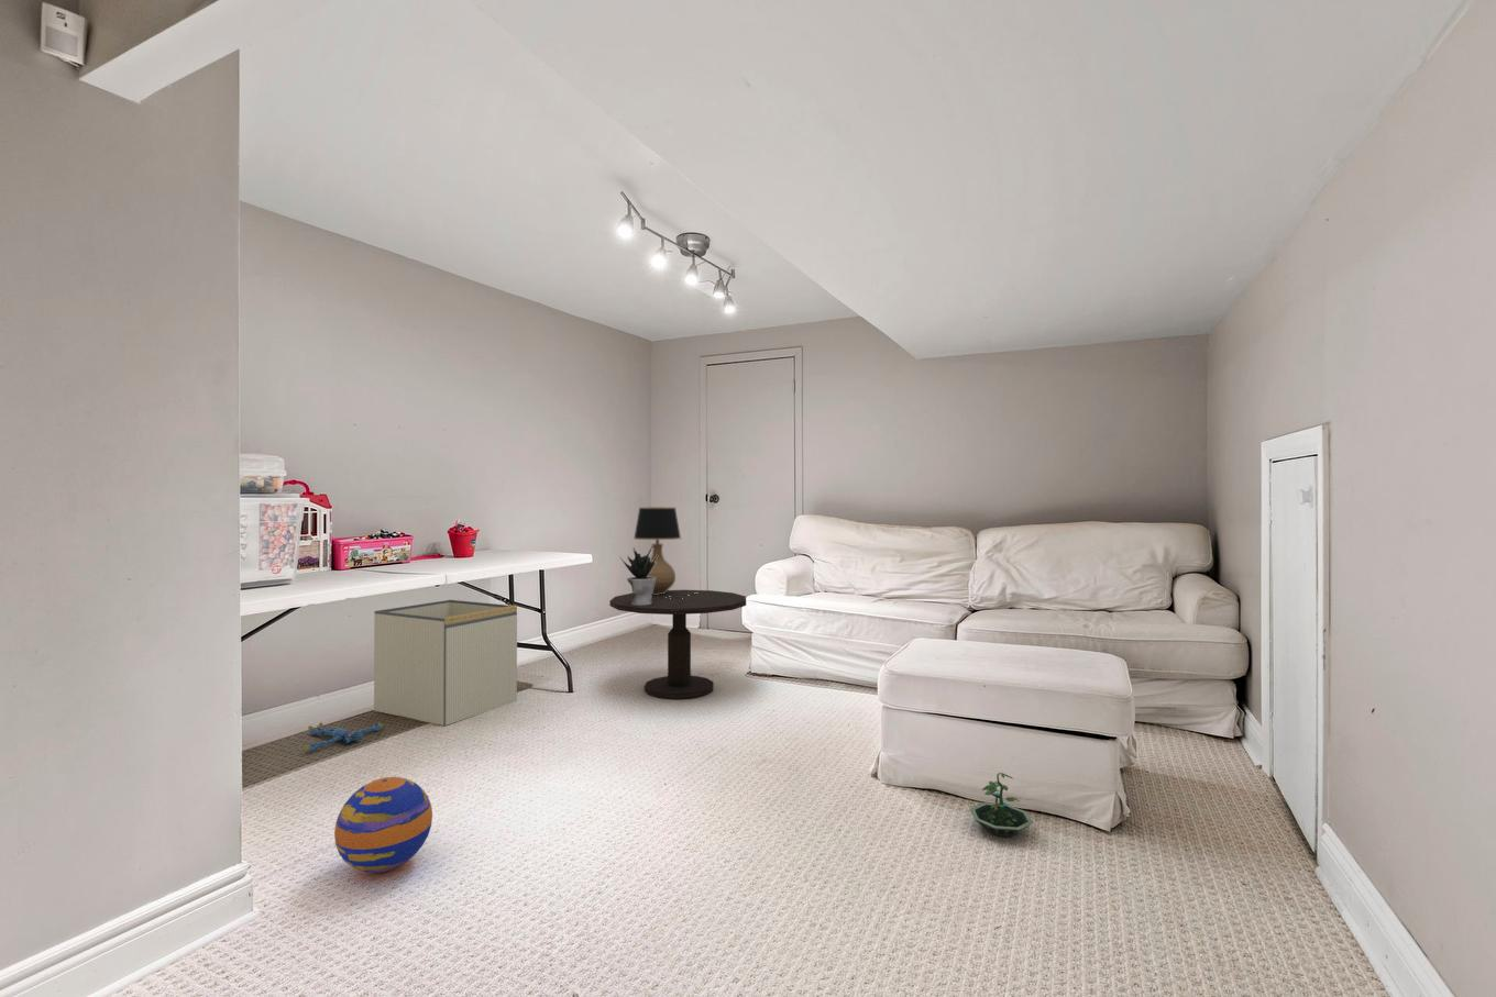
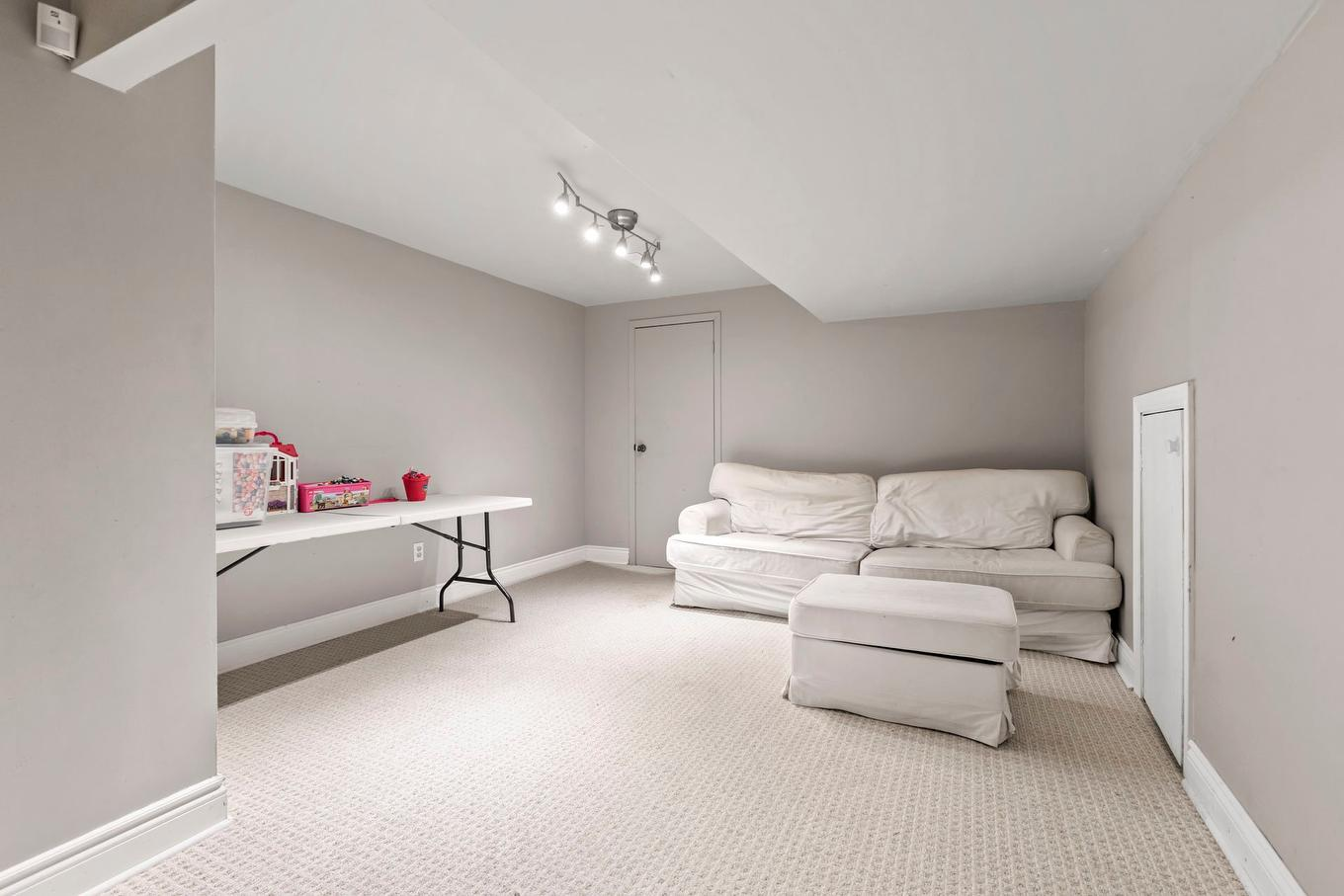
- potted plant (639, 574)
- plush toy (334, 732)
- ball (384, 823)
- side table (679, 643)
- table lamp (661, 550)
- terrarium (1000, 782)
- storage bin (447, 657)
